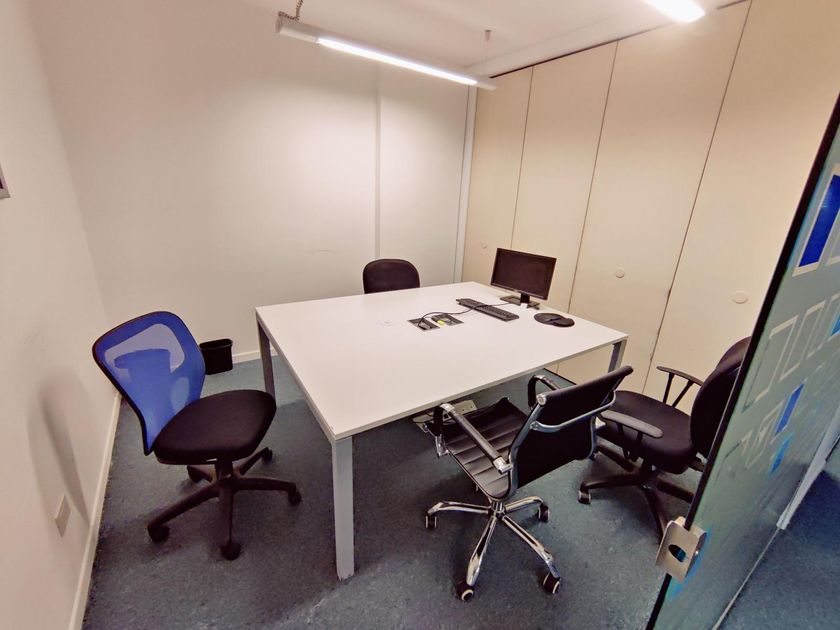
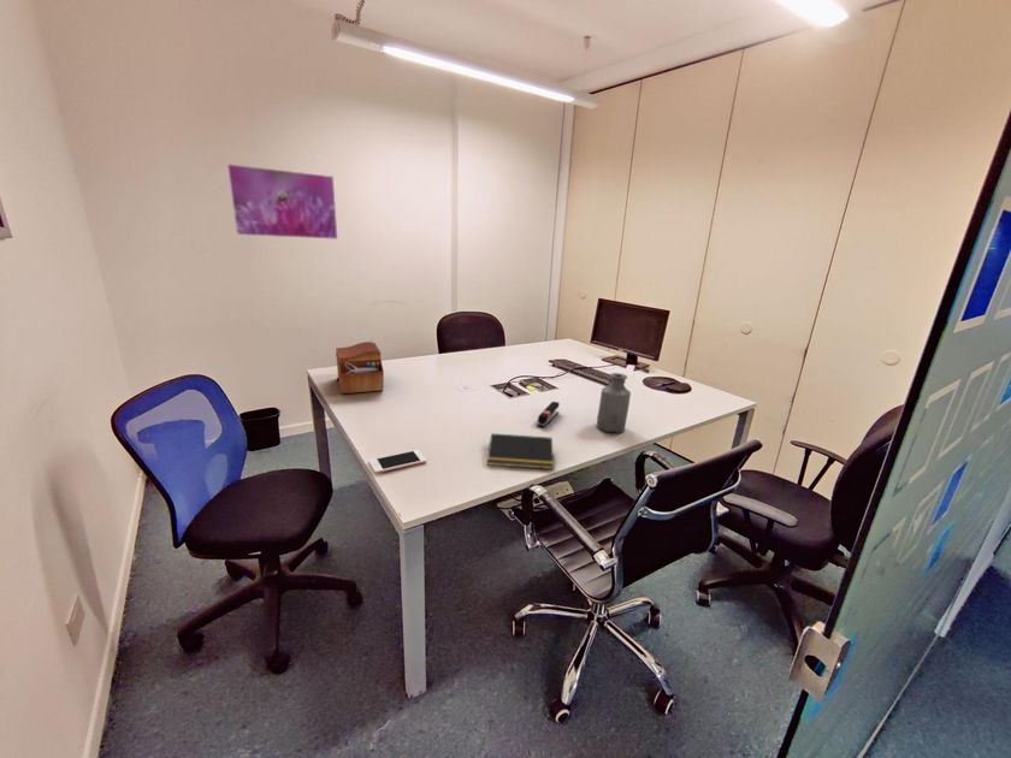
+ bottle (614, 402)
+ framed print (286, 205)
+ sewing box (357, 367)
+ cell phone (397, 461)
+ notepad (520, 450)
+ stapler (548, 413)
